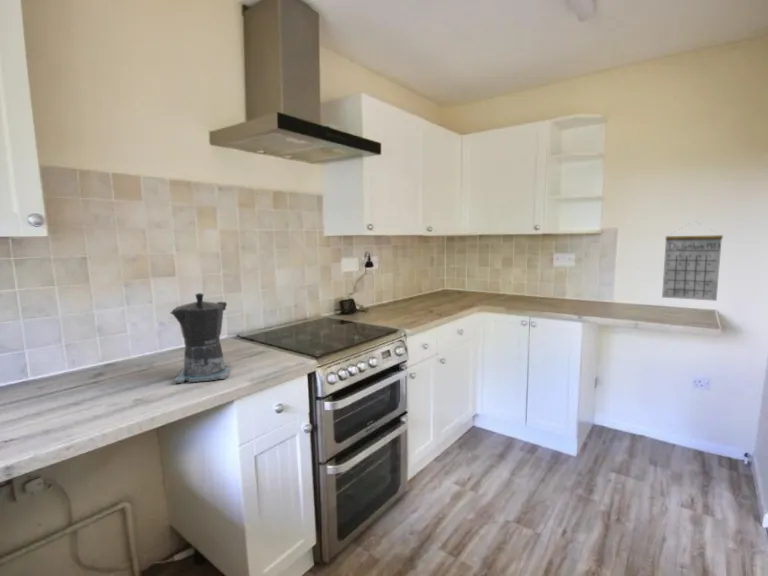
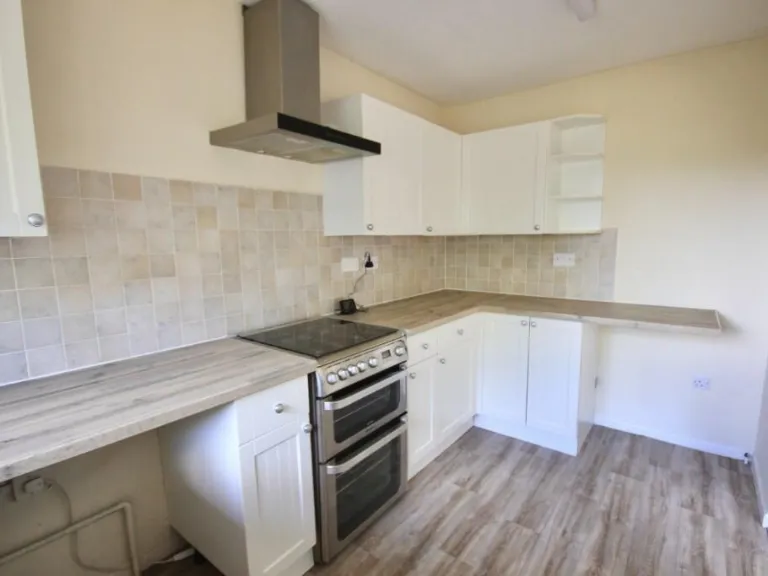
- calendar (691, 260)
- coffee maker (202, 333)
